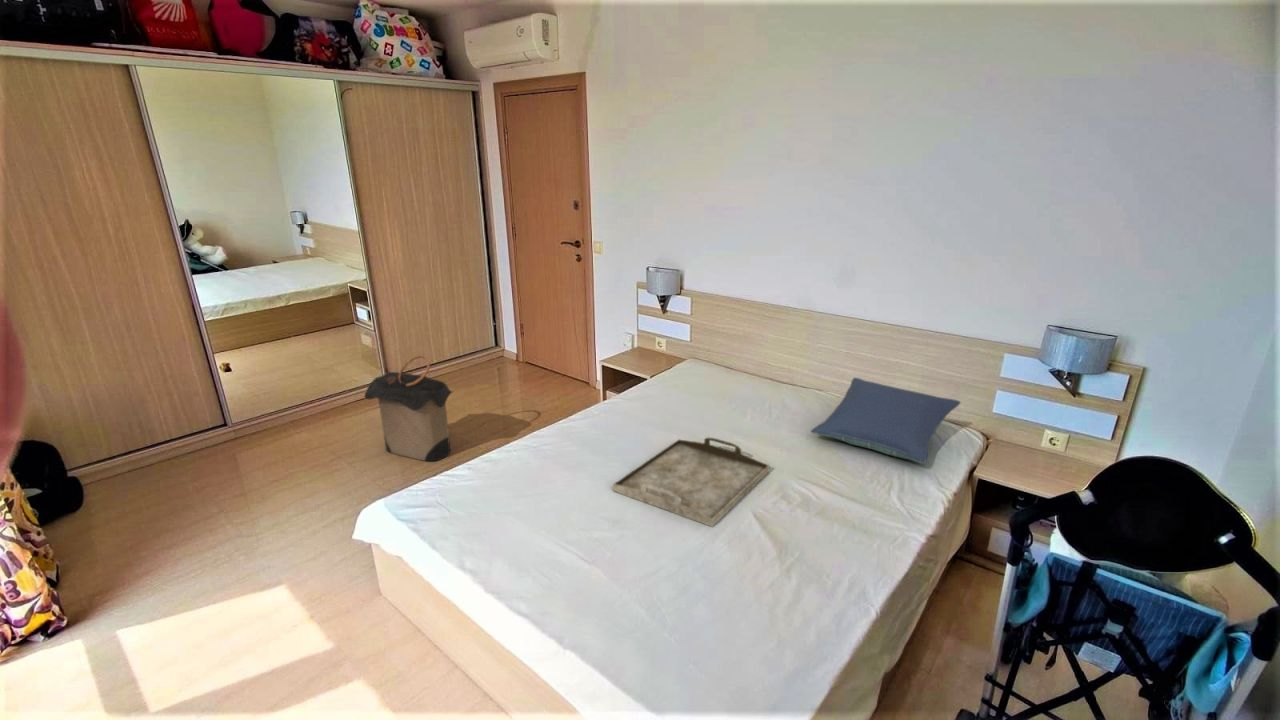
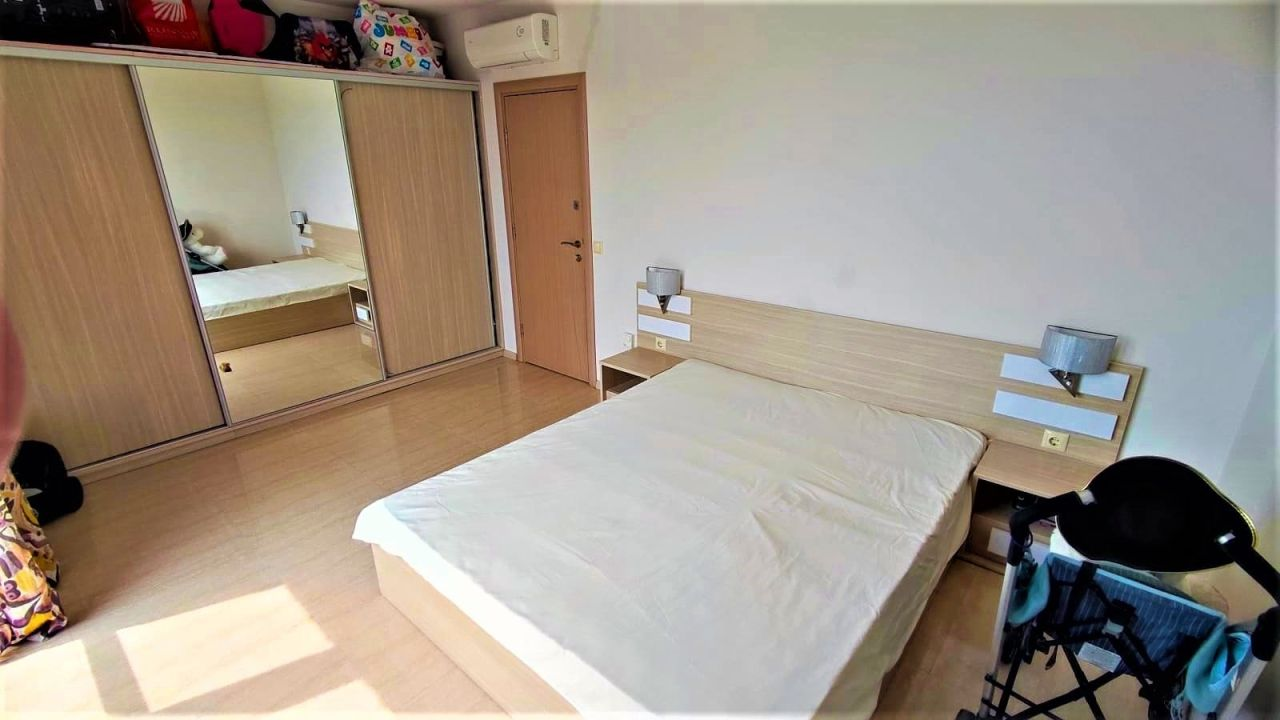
- pillow (885, 417)
- laundry hamper (409, 405)
- serving tray (693, 471)
